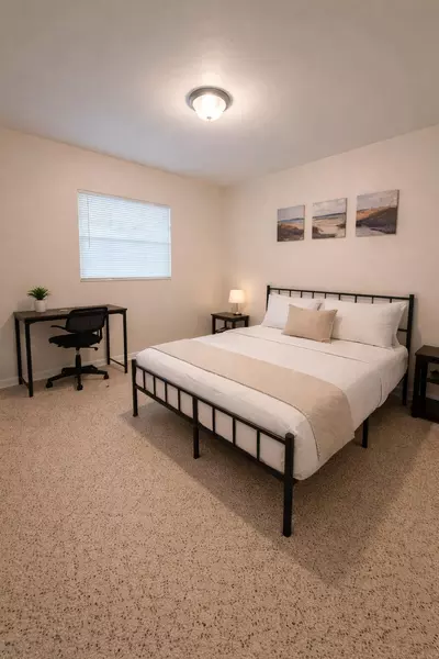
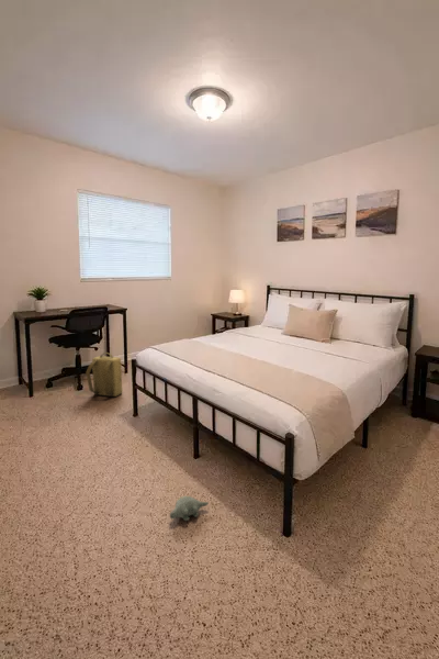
+ backpack (105, 375)
+ plush toy (187, 505)
